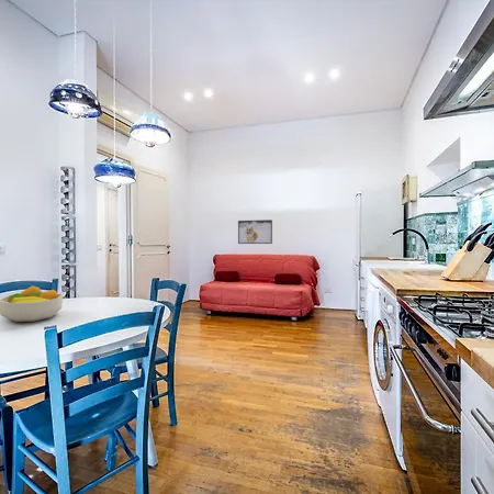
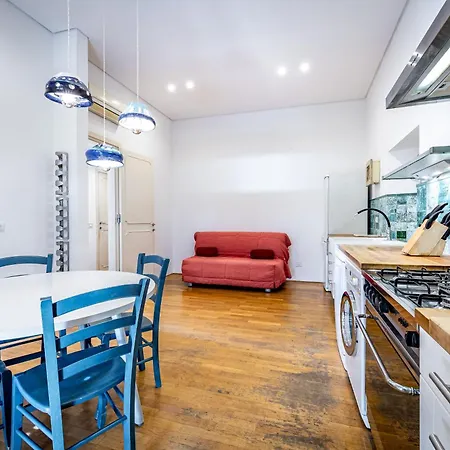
- fruit bowl (32, 302)
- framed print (255, 232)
